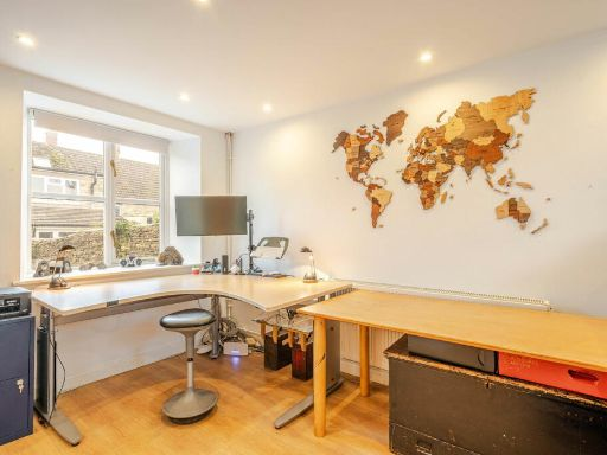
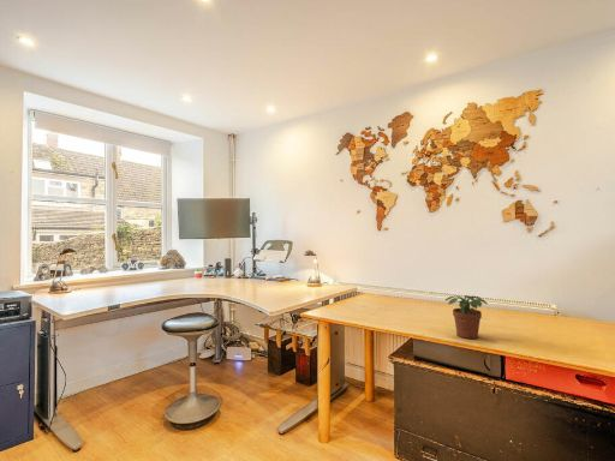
+ potted plant (466, 316)
